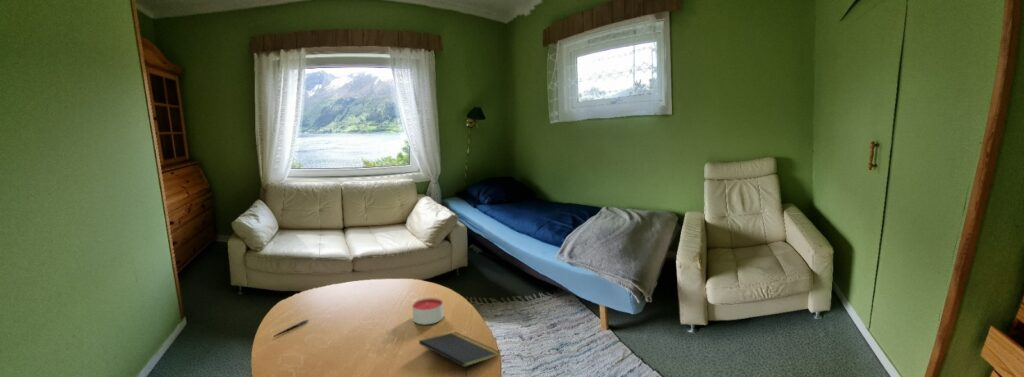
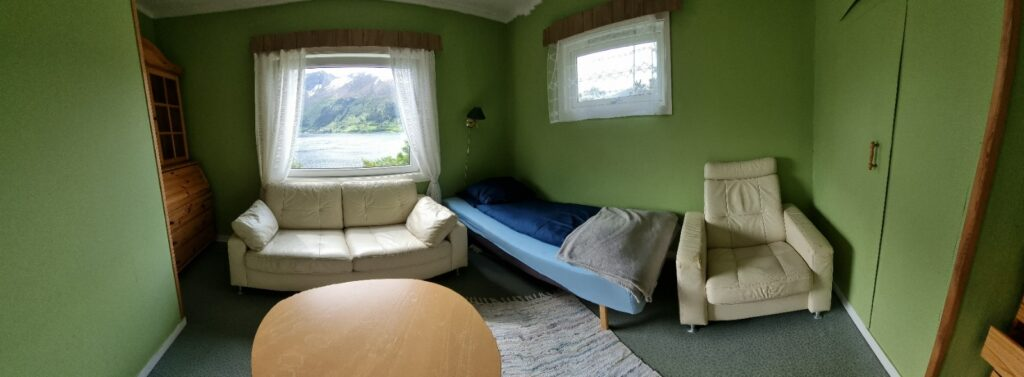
- pen (291, 327)
- candle (428, 310)
- notepad (459, 347)
